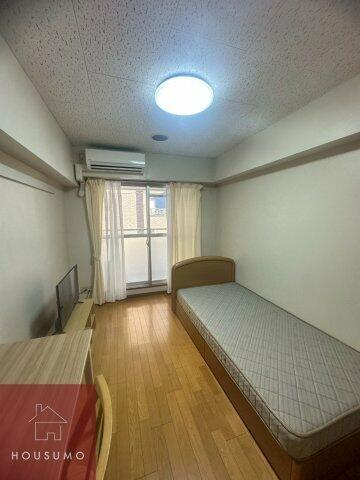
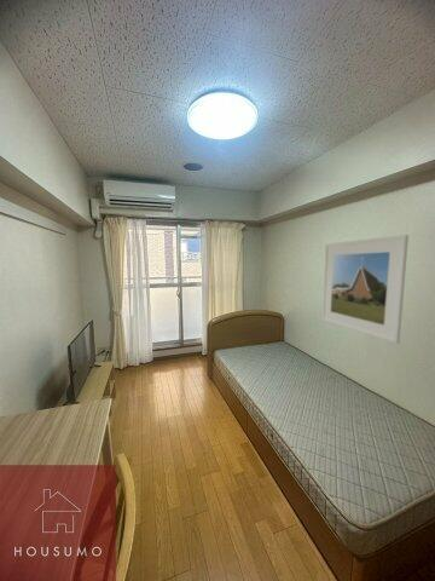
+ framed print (356, 286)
